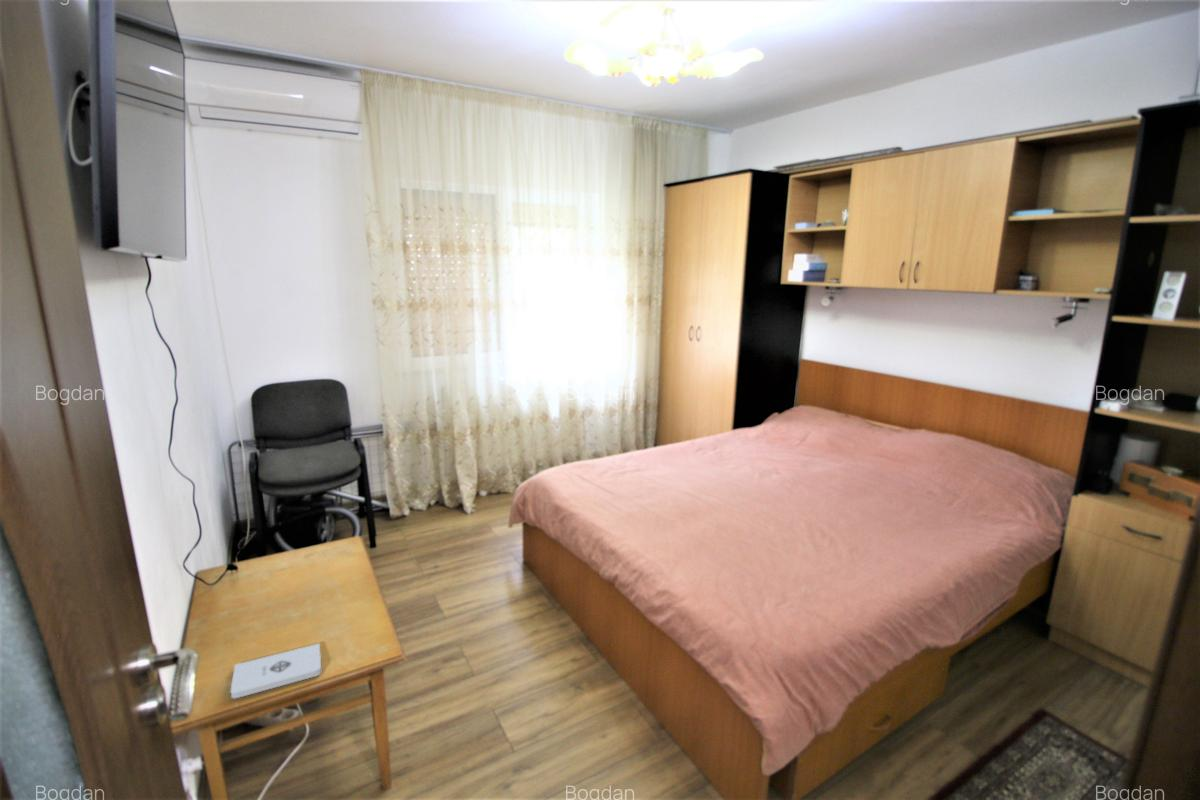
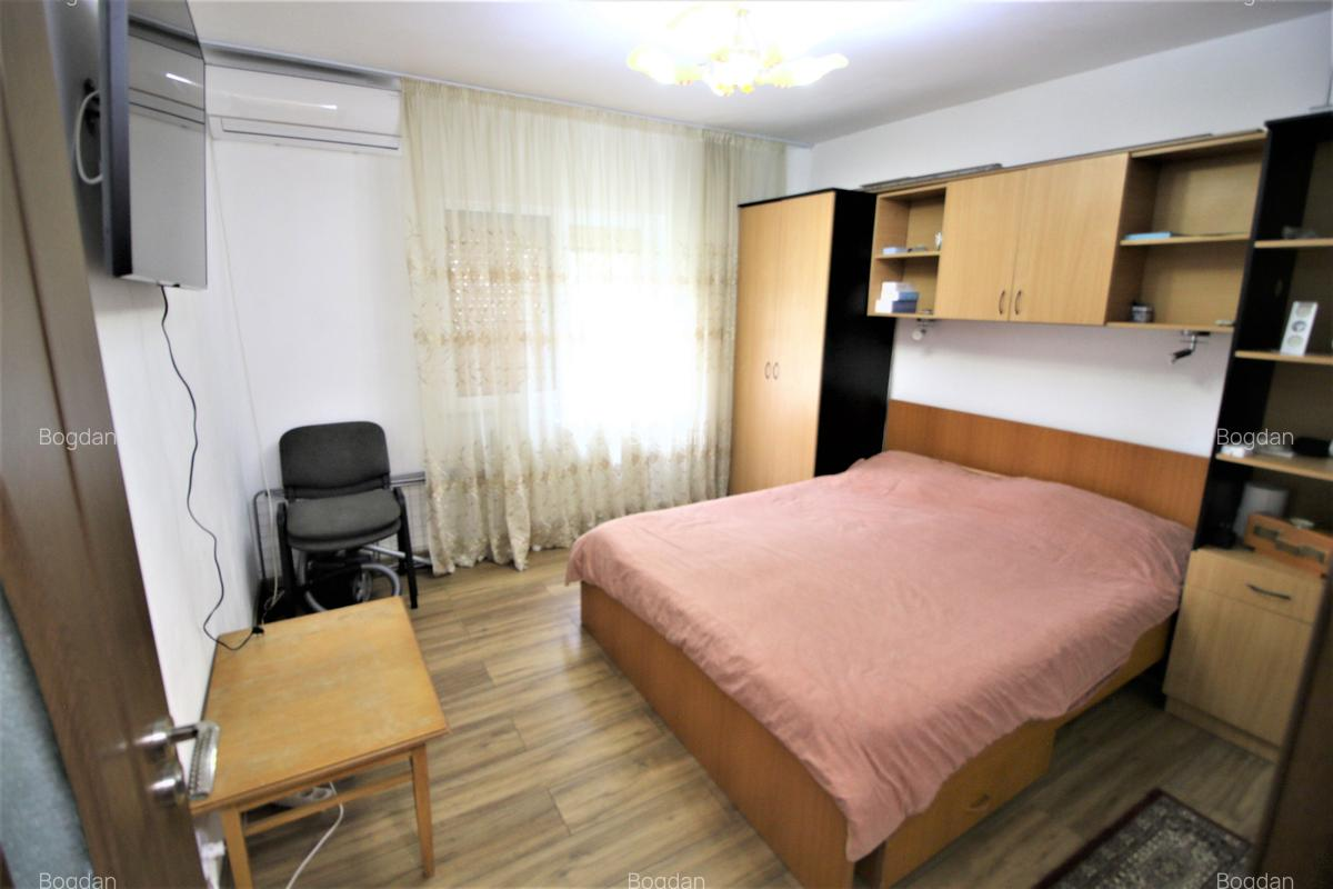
- notepad (278, 669)
